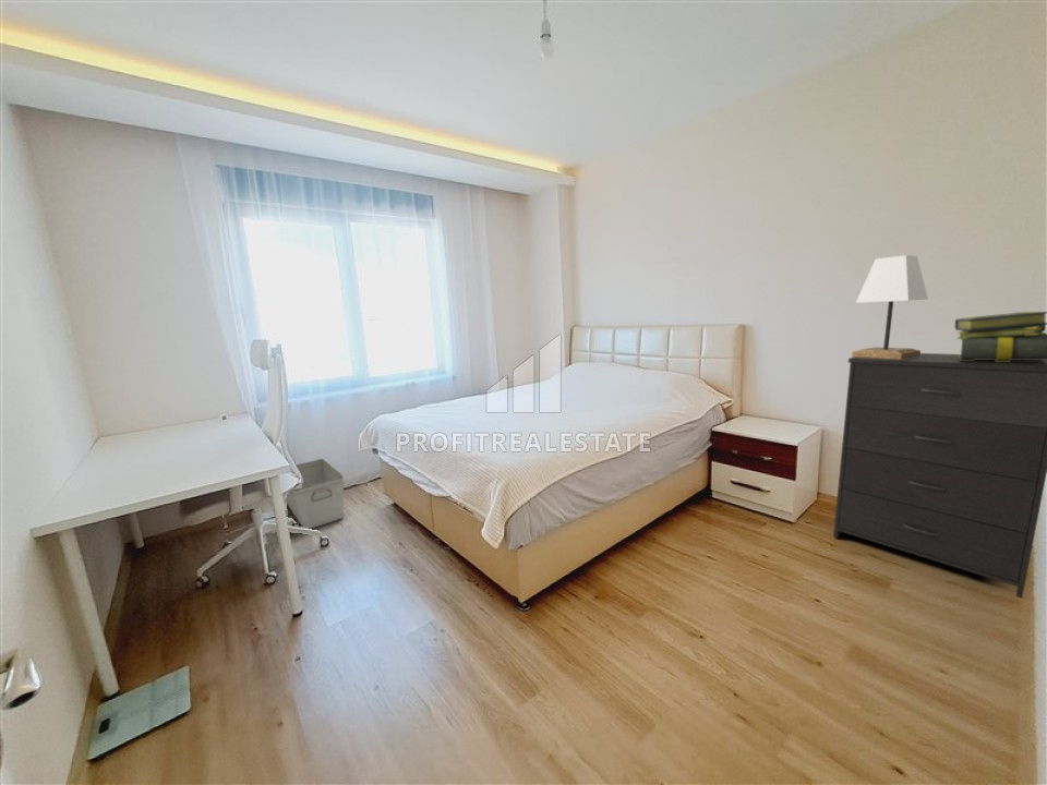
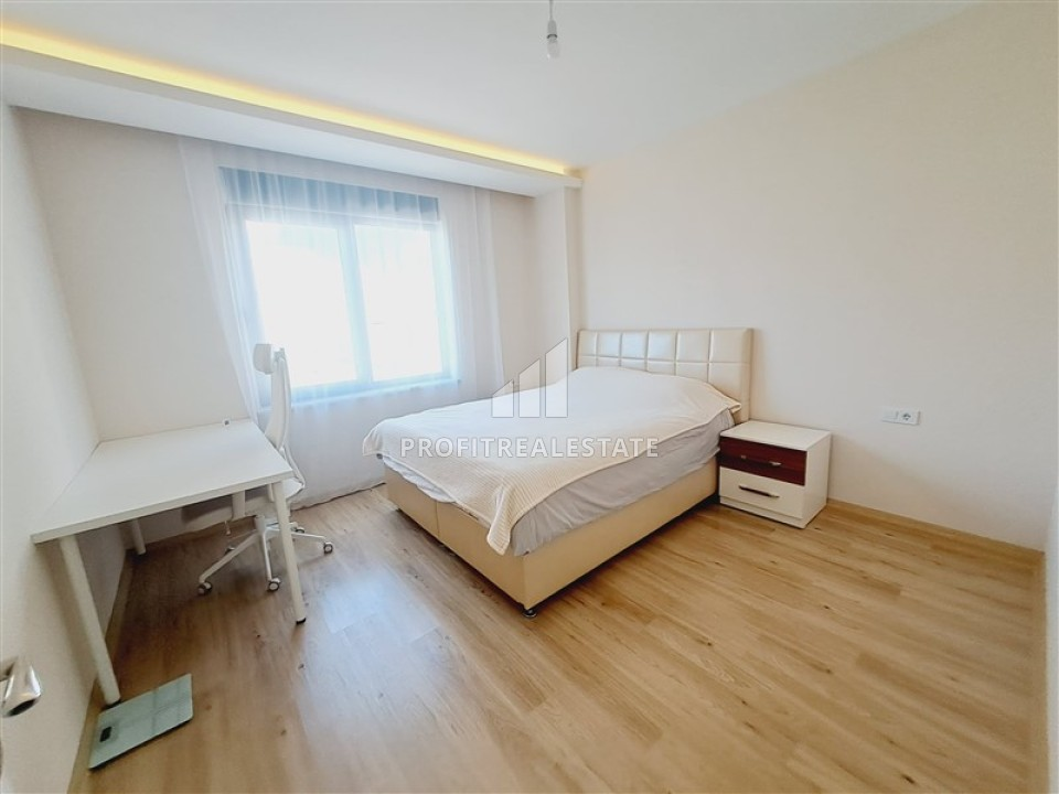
- storage bin (311, 492)
- stack of books (999, 336)
- dresser (936, 458)
- lamp (890, 306)
